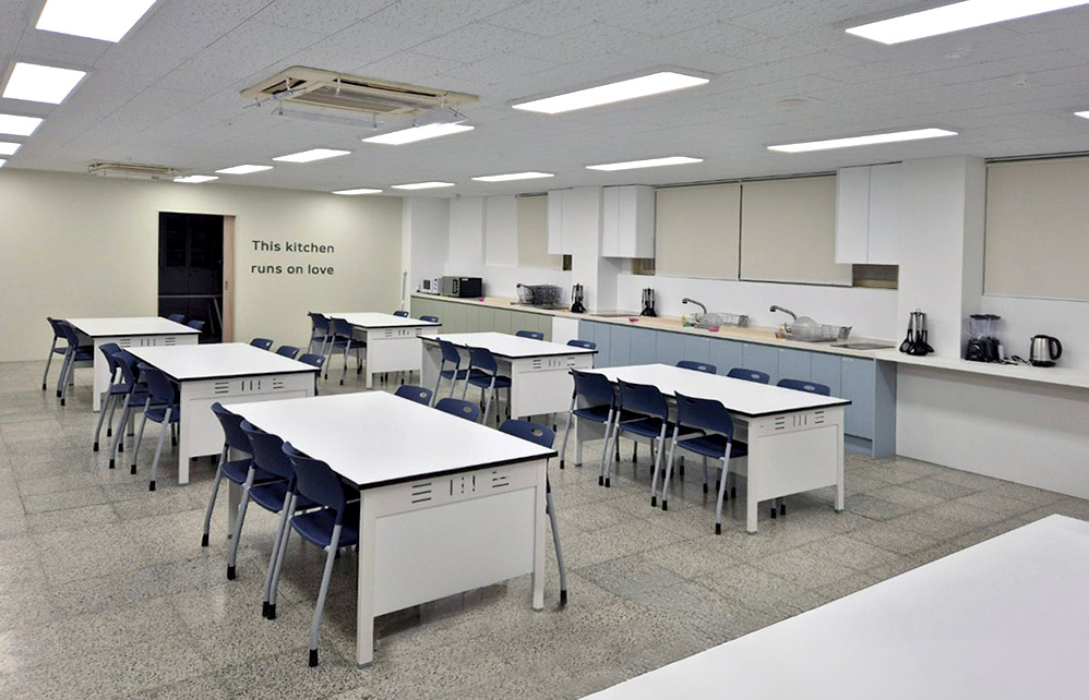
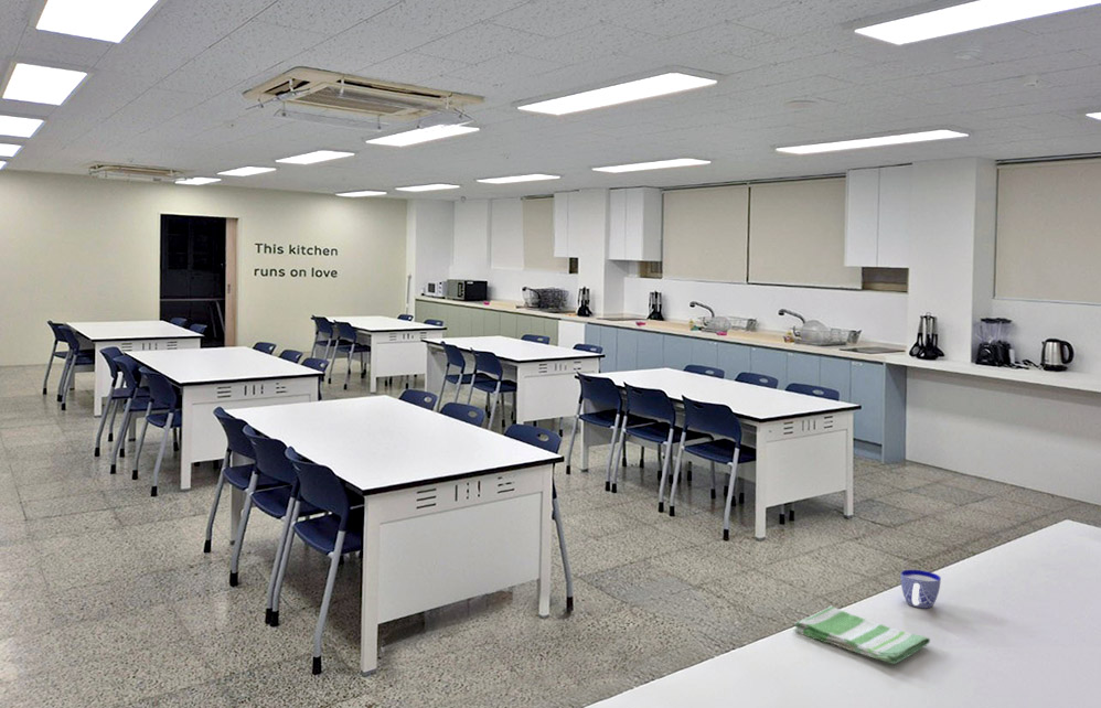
+ cup (919, 591)
+ dish towel (859, 632)
